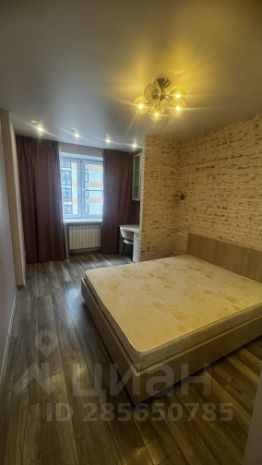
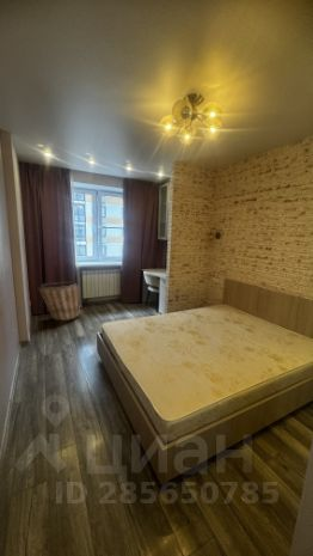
+ basket (59, 301)
